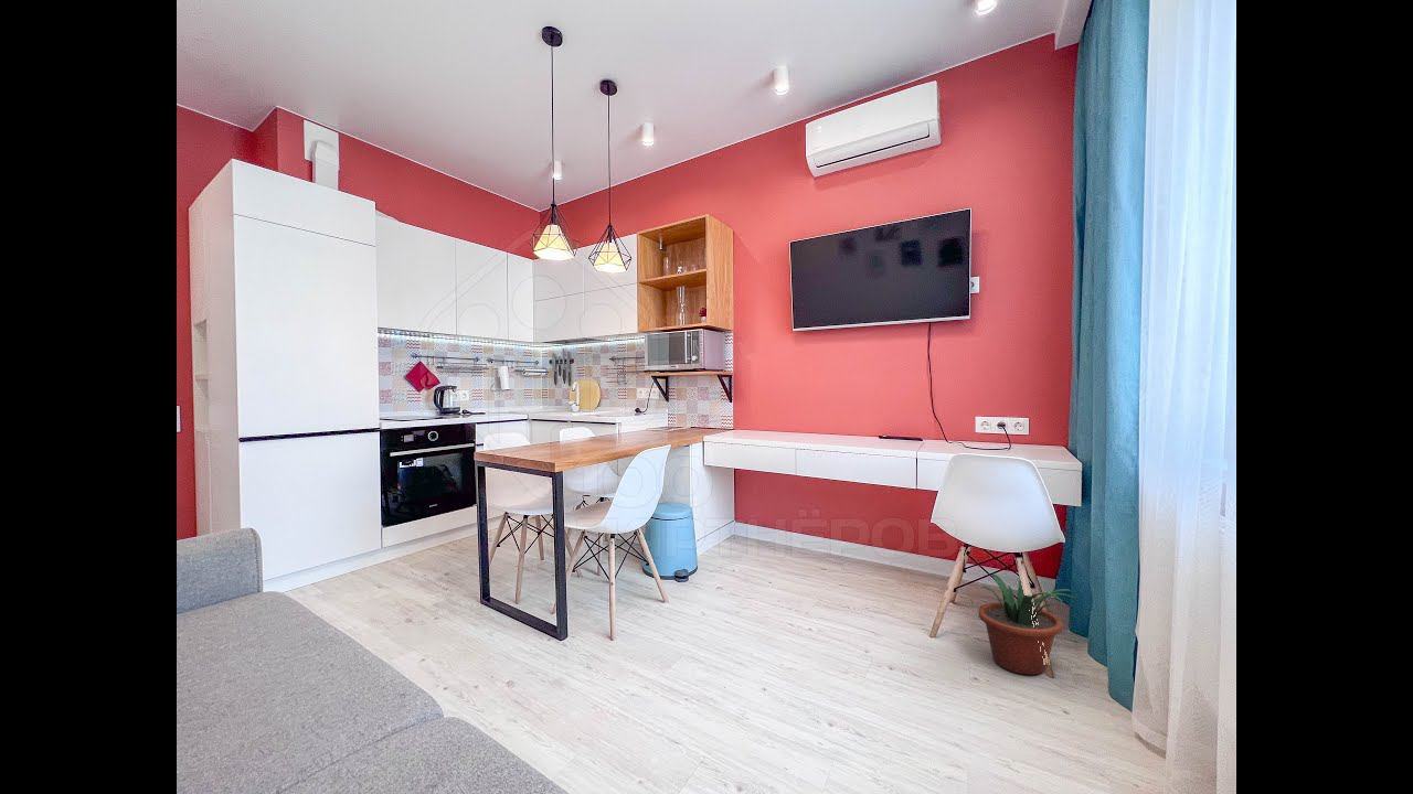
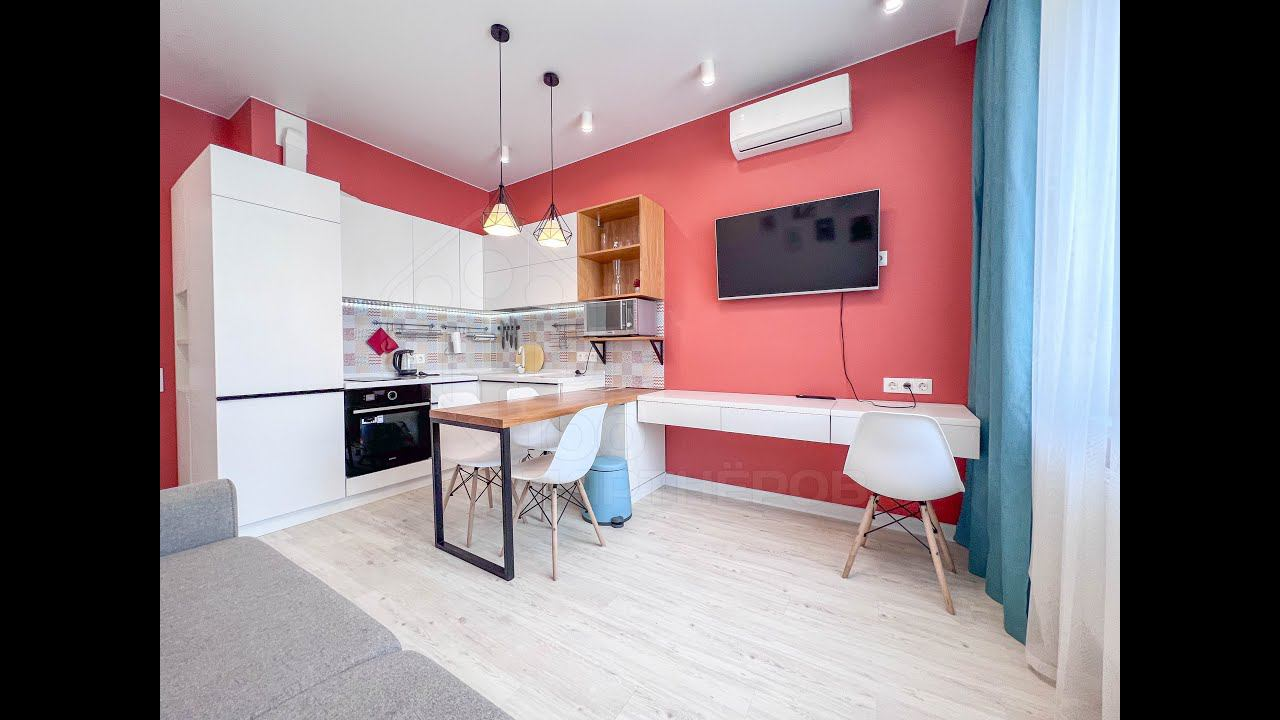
- potted plant (1027, 621)
